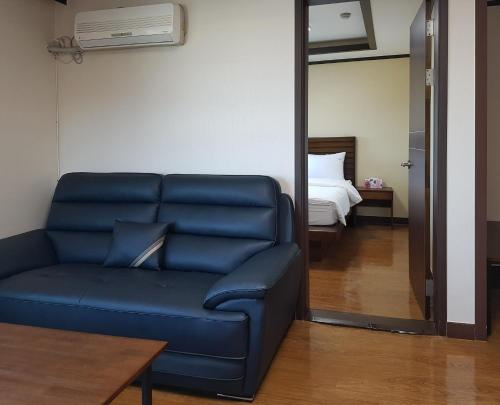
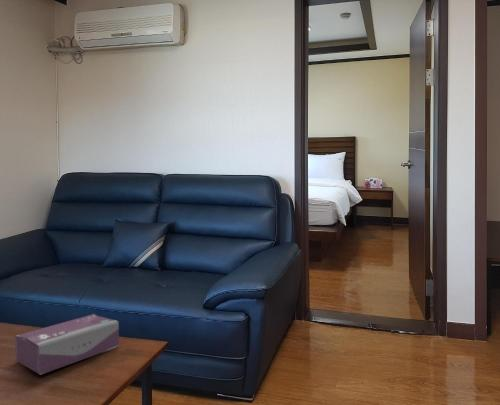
+ tissue box (69, 340)
